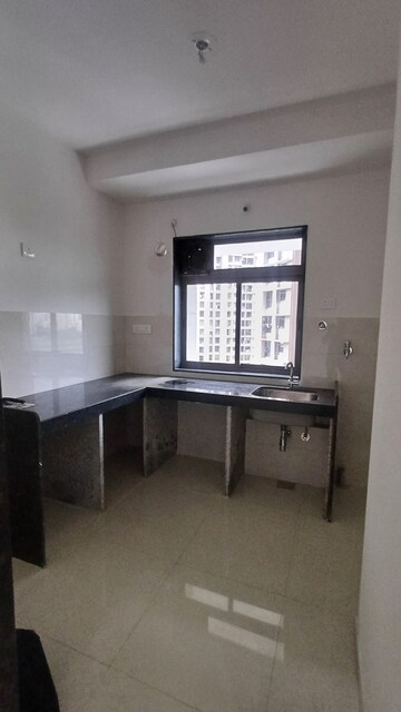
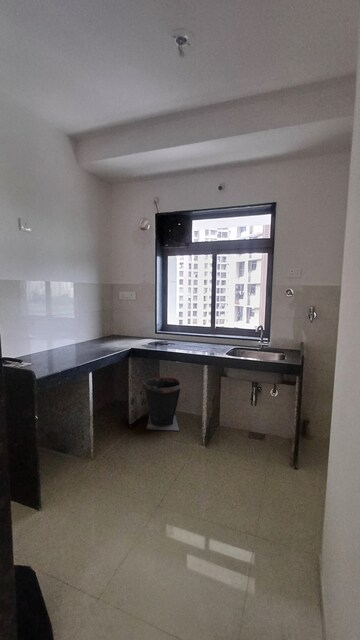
+ bucket (164, 400)
